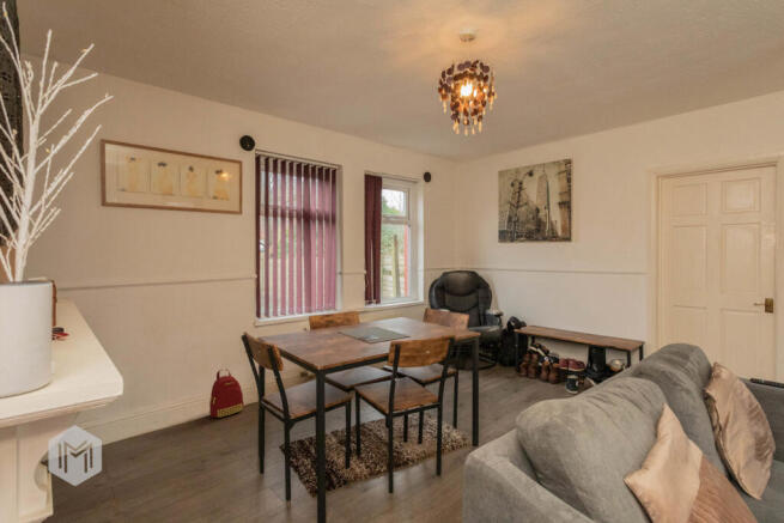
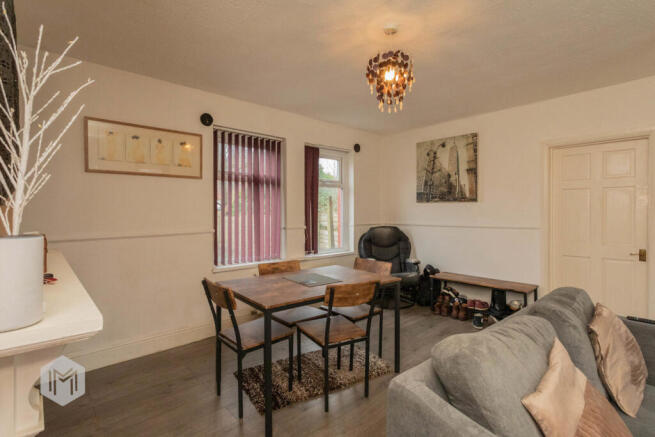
- backpack (225, 391)
